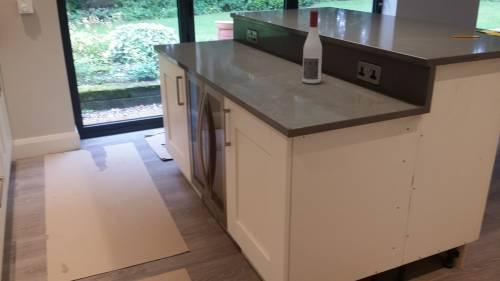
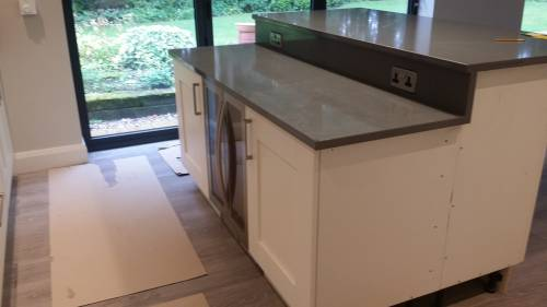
- alcohol (312, 47)
